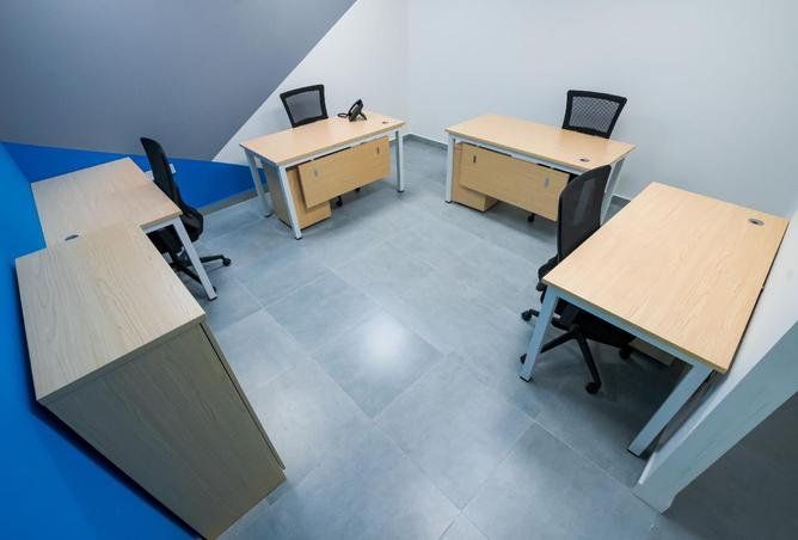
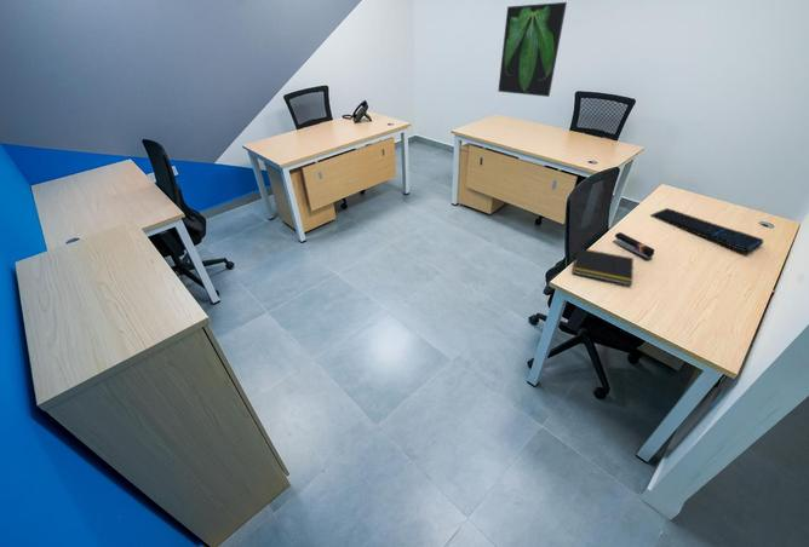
+ keyboard (704, 226)
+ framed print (528, 51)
+ stapler (632, 244)
+ notepad (602, 265)
